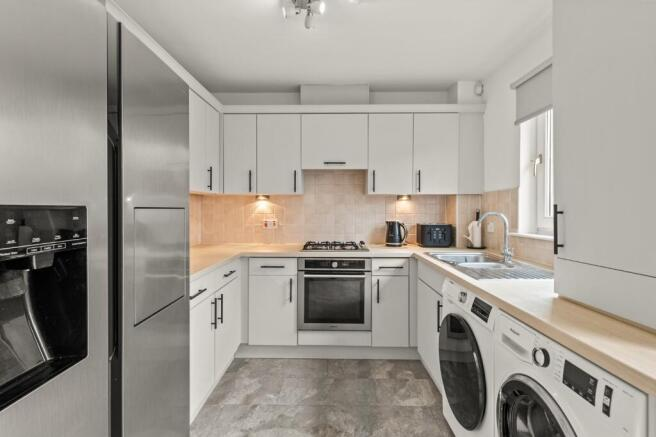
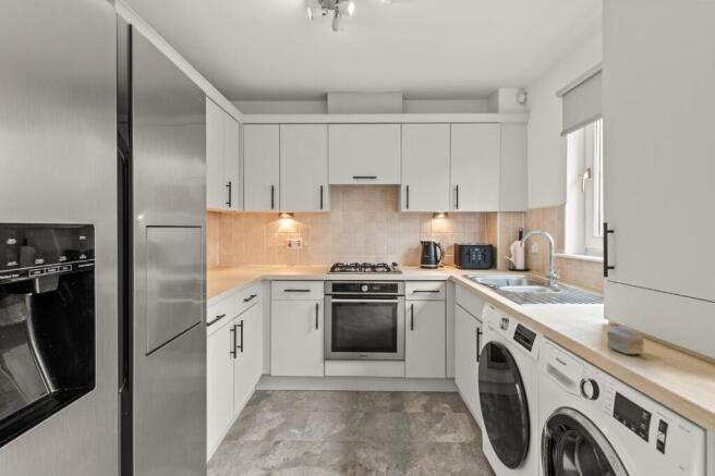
+ cake slice (625, 338)
